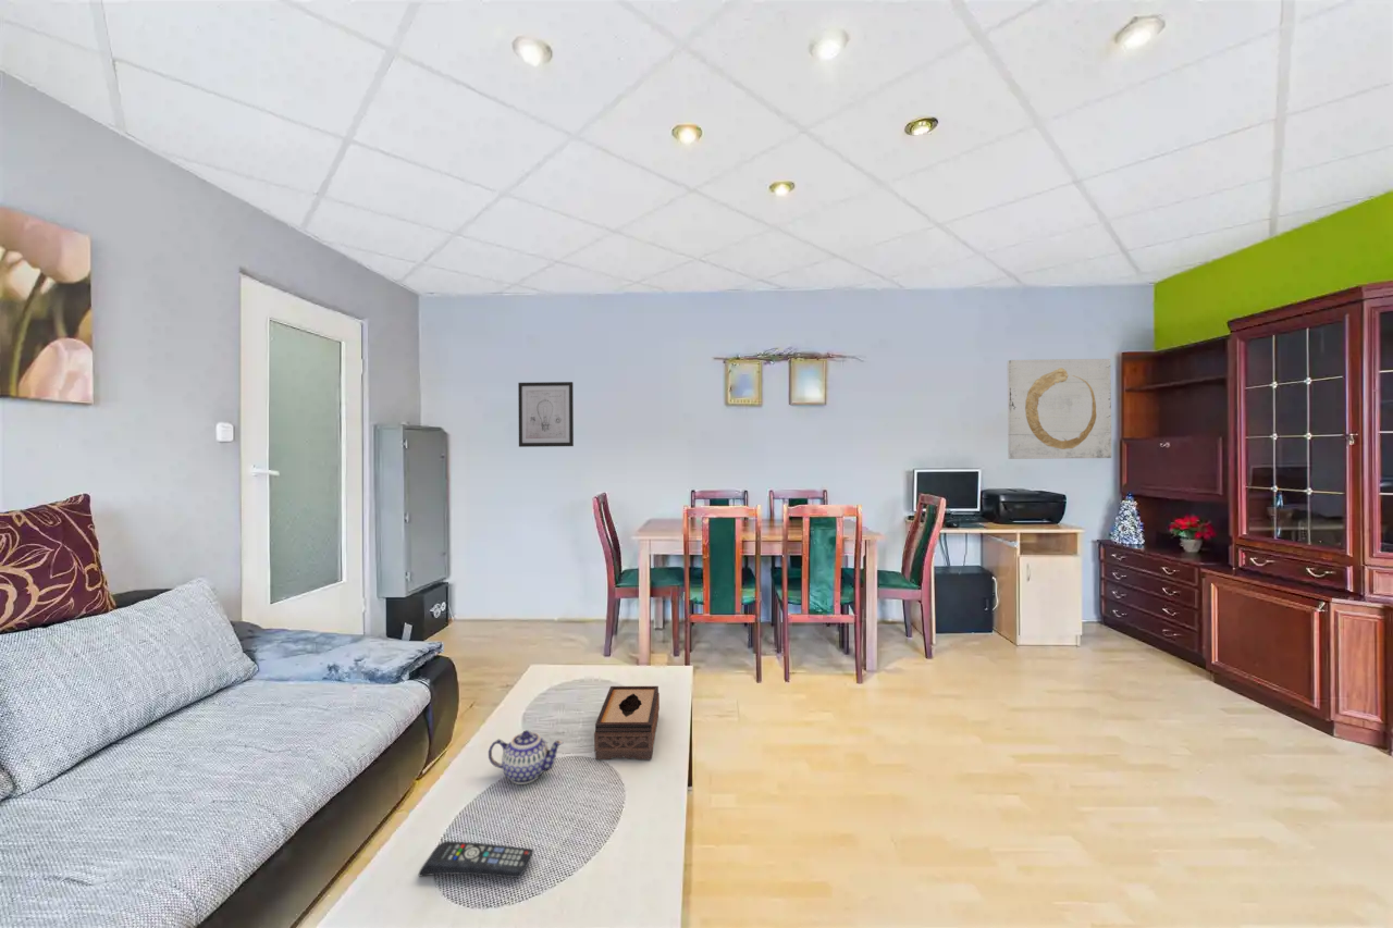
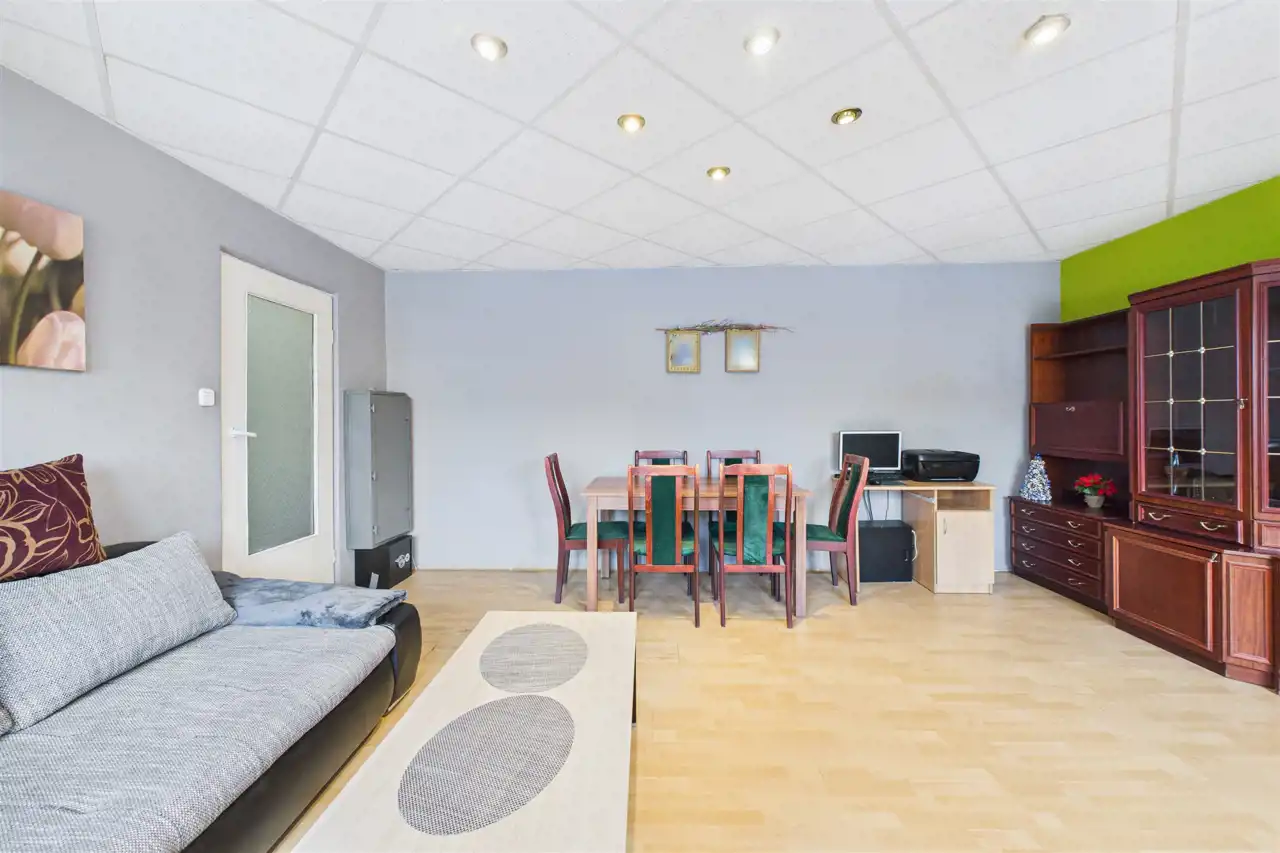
- tissue box (629, 719)
- wall art (1058, 409)
- wall art (545, 414)
- teapot (526, 753)
- remote control (477, 859)
